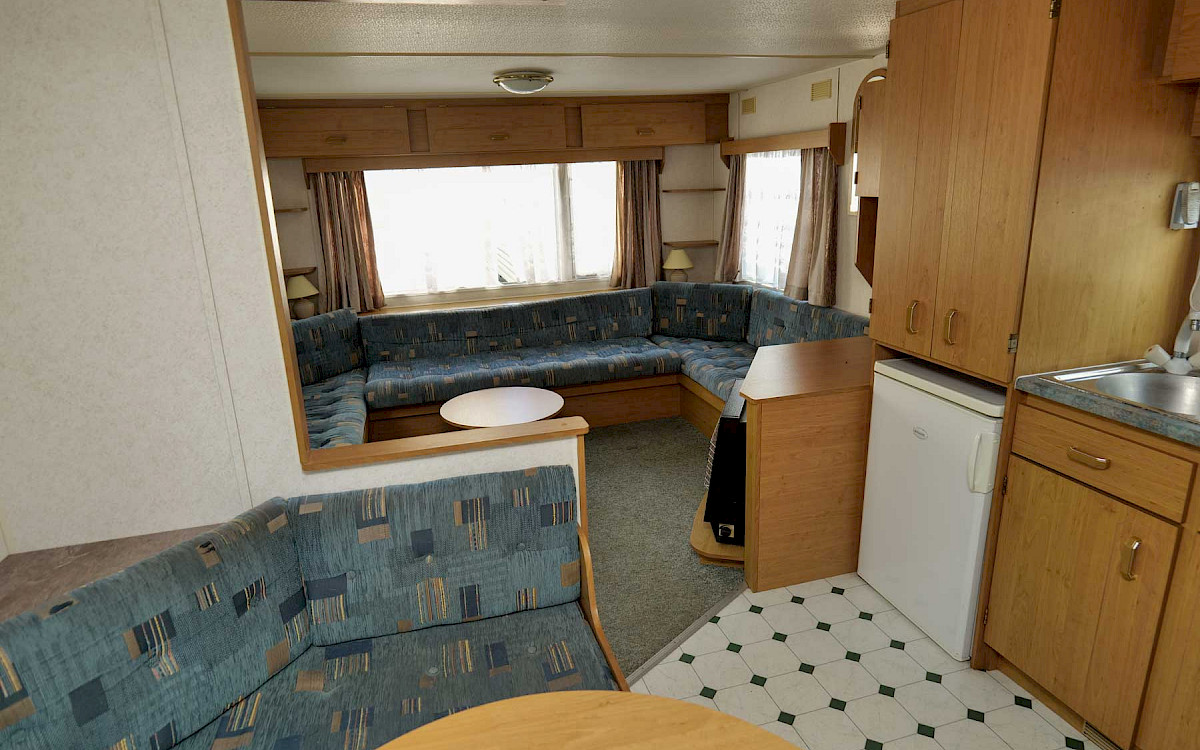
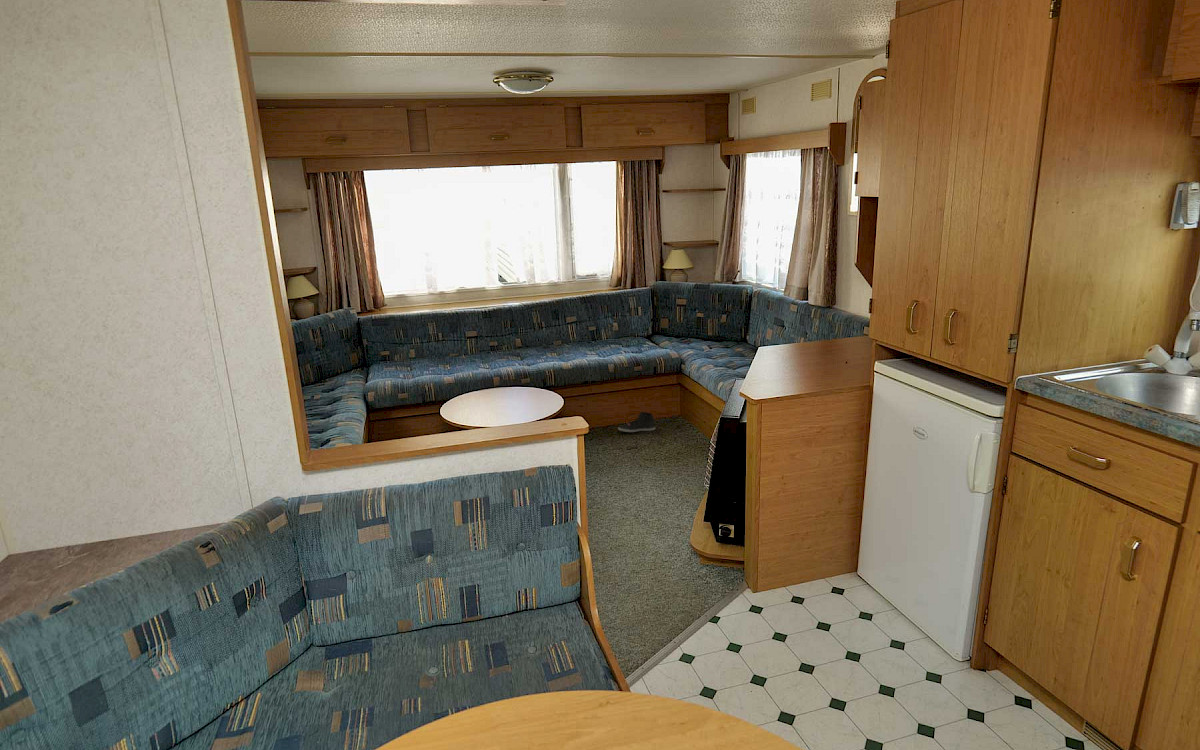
+ sneaker (636, 421)
